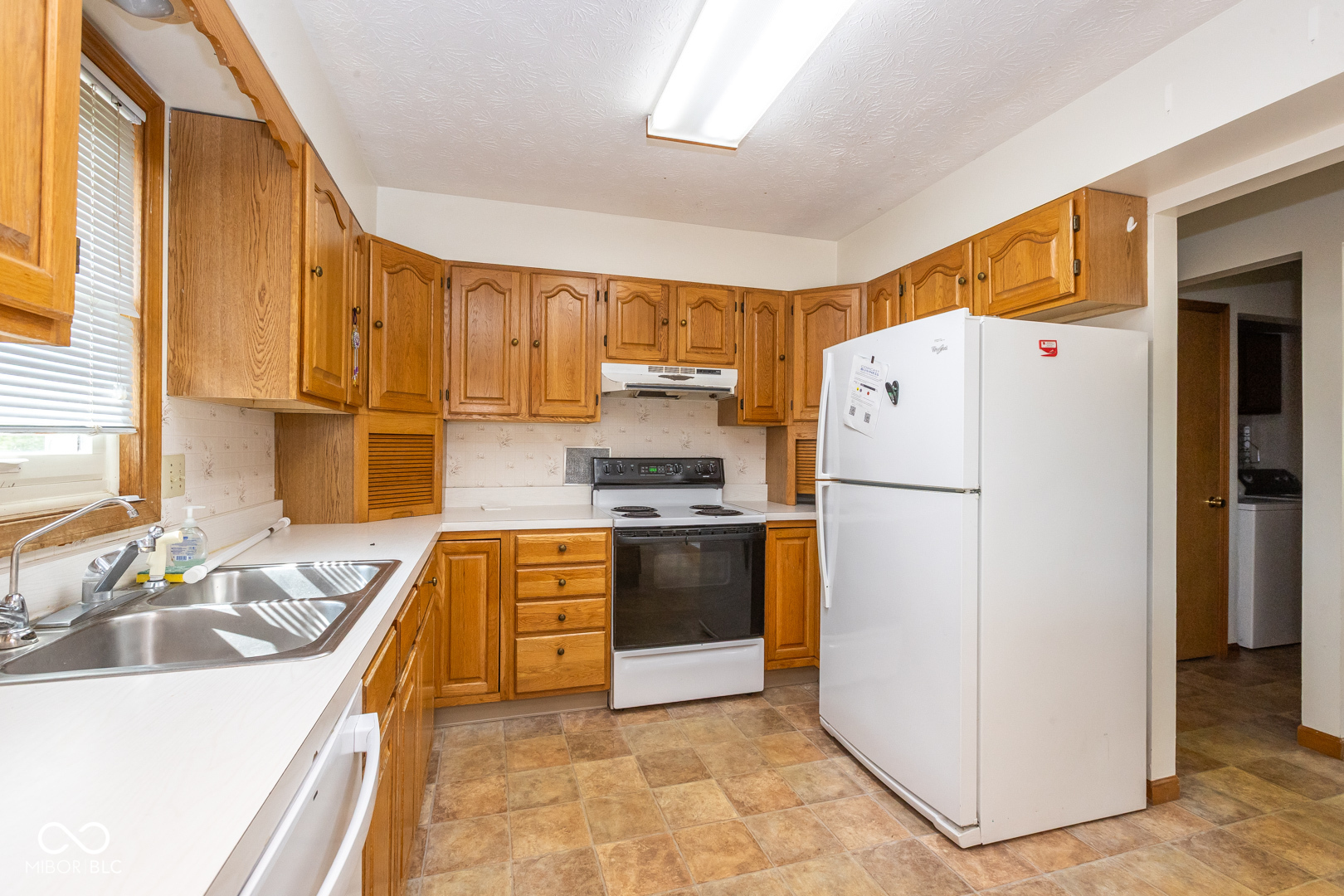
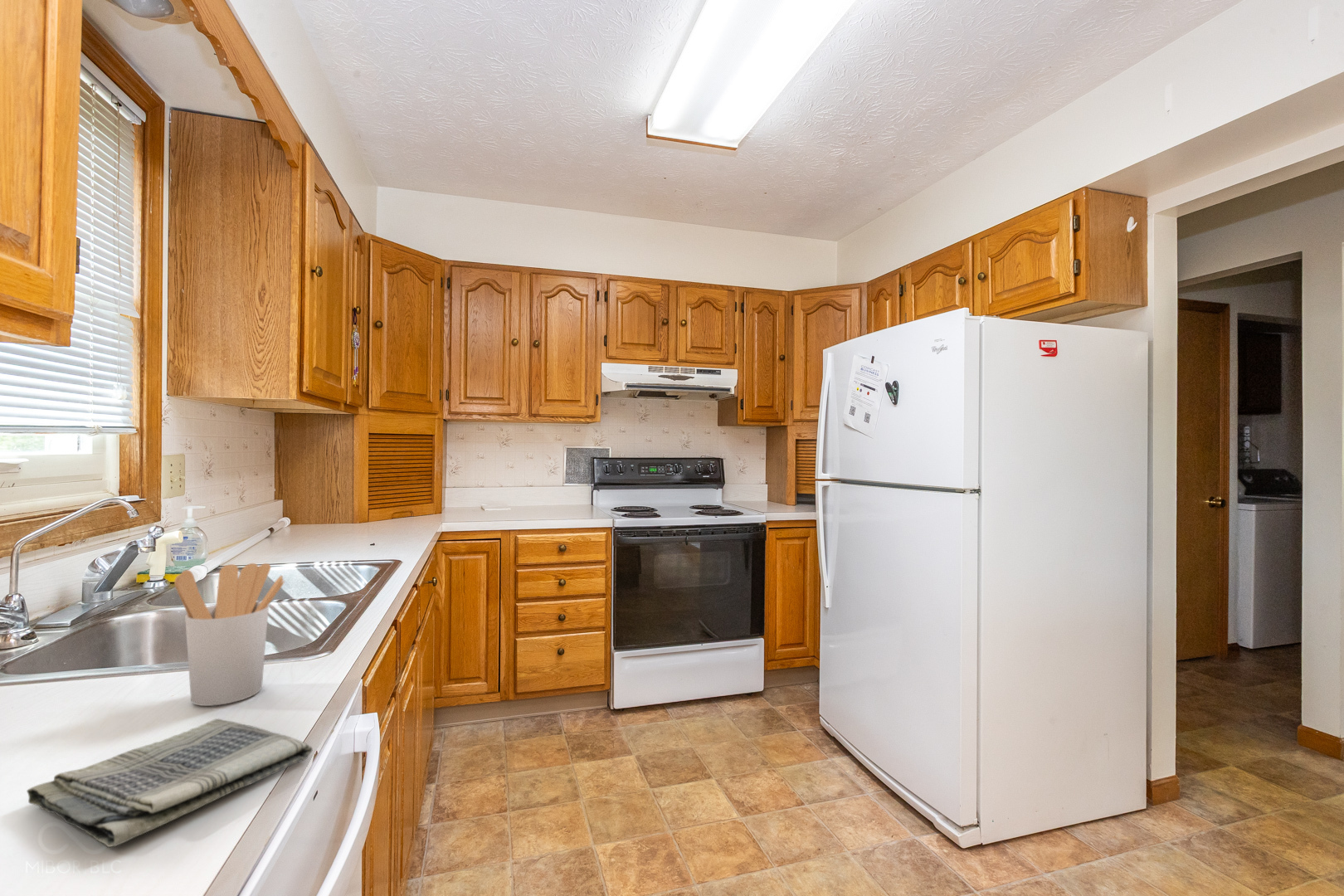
+ dish towel (176, 767)
+ utensil holder (233, 626)
